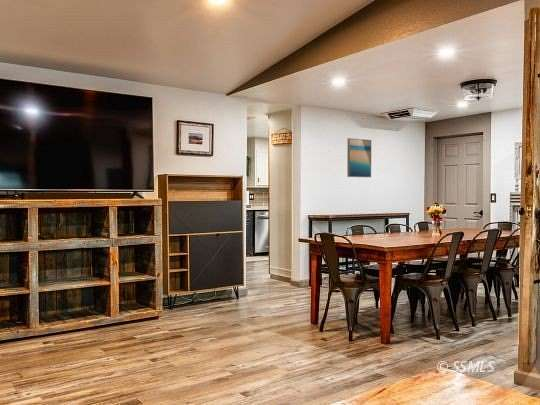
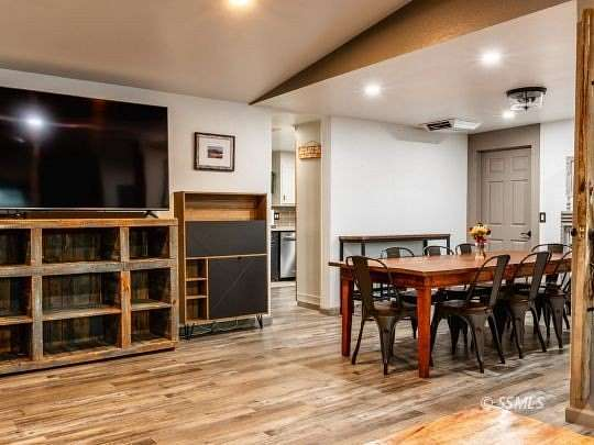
- wall art (359, 158)
